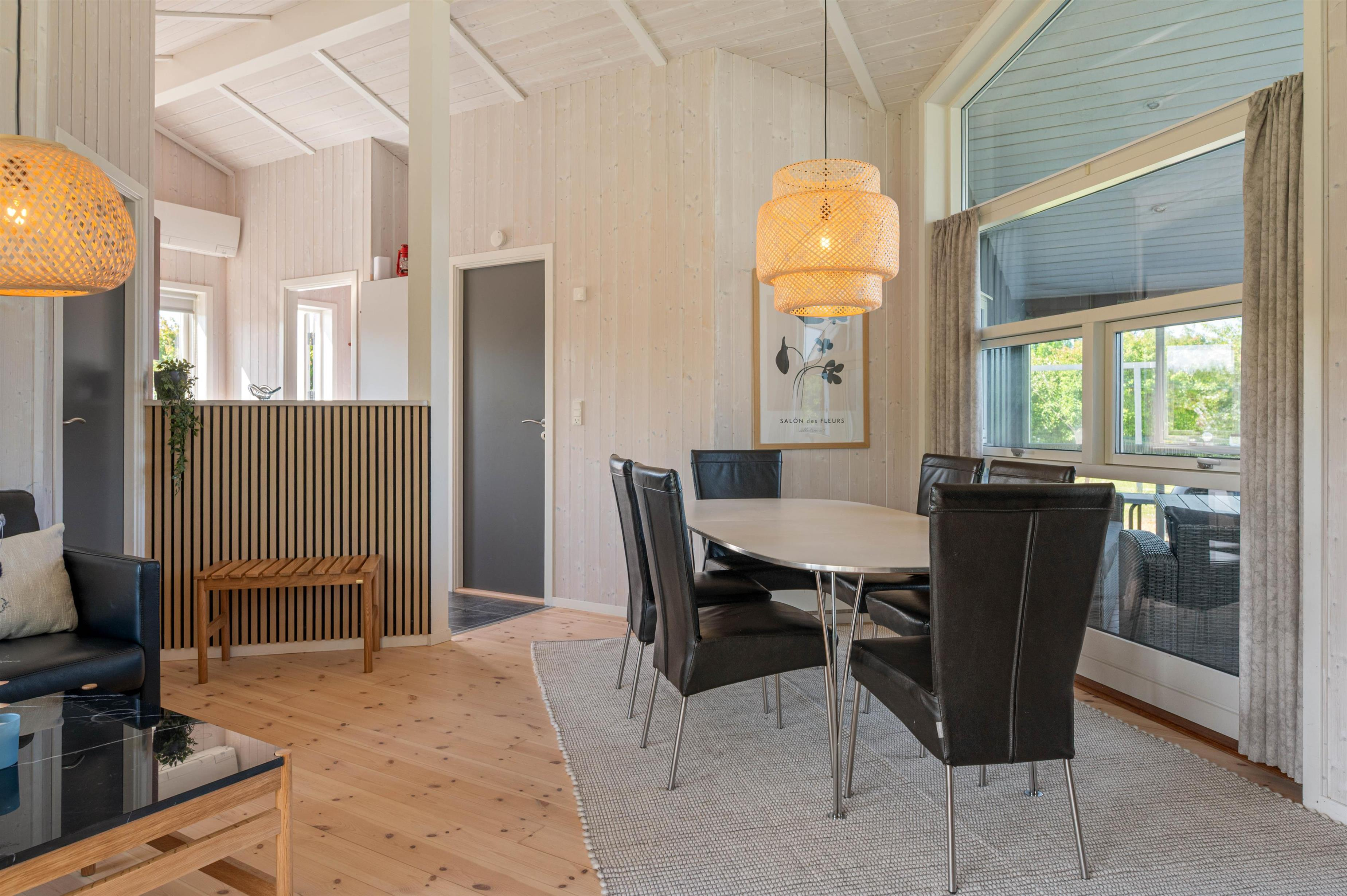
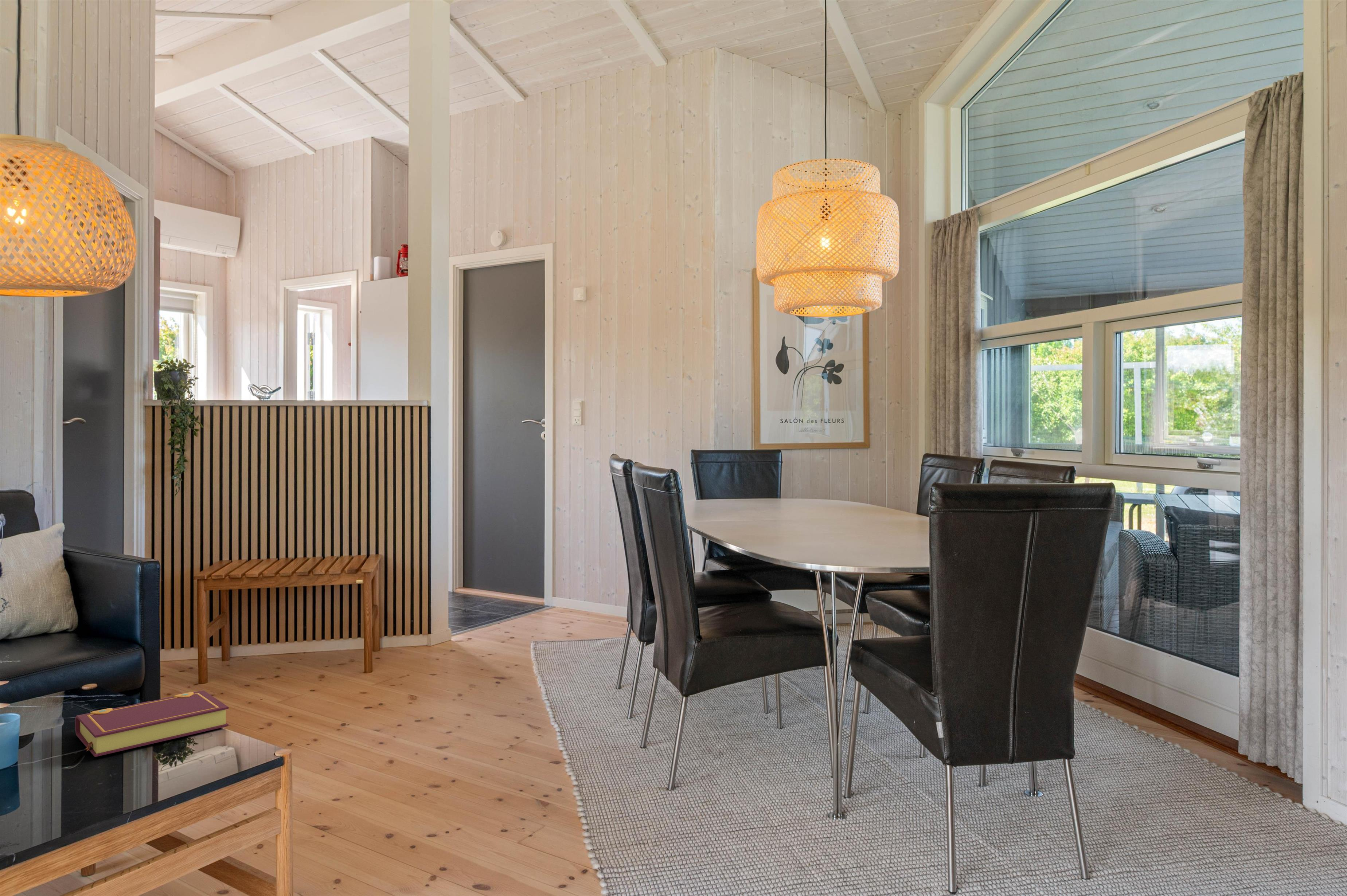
+ book (151, 720)
